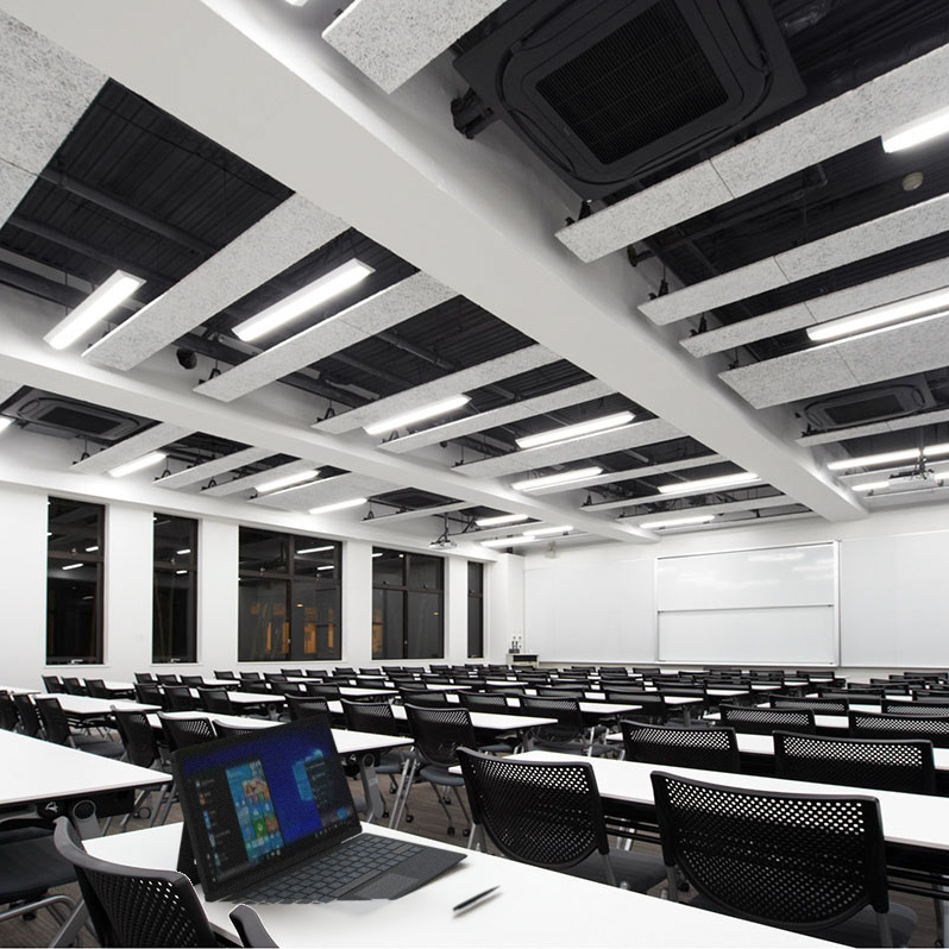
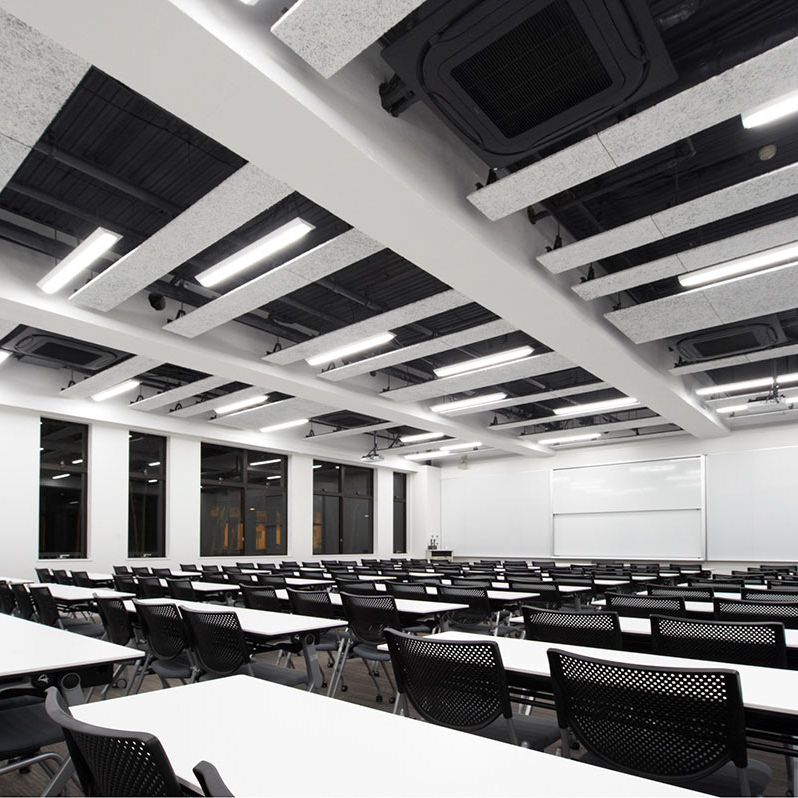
- laptop (325, 805)
- pen (478, 897)
